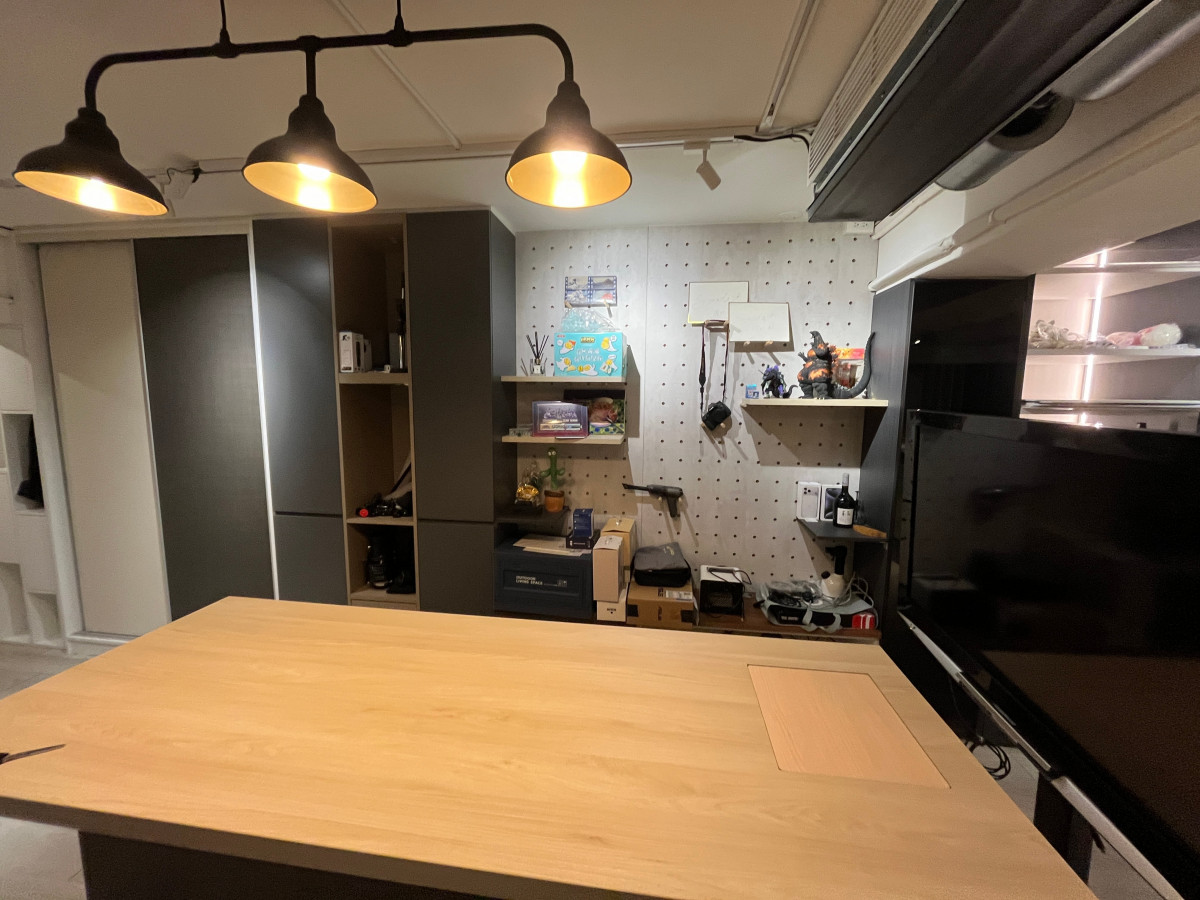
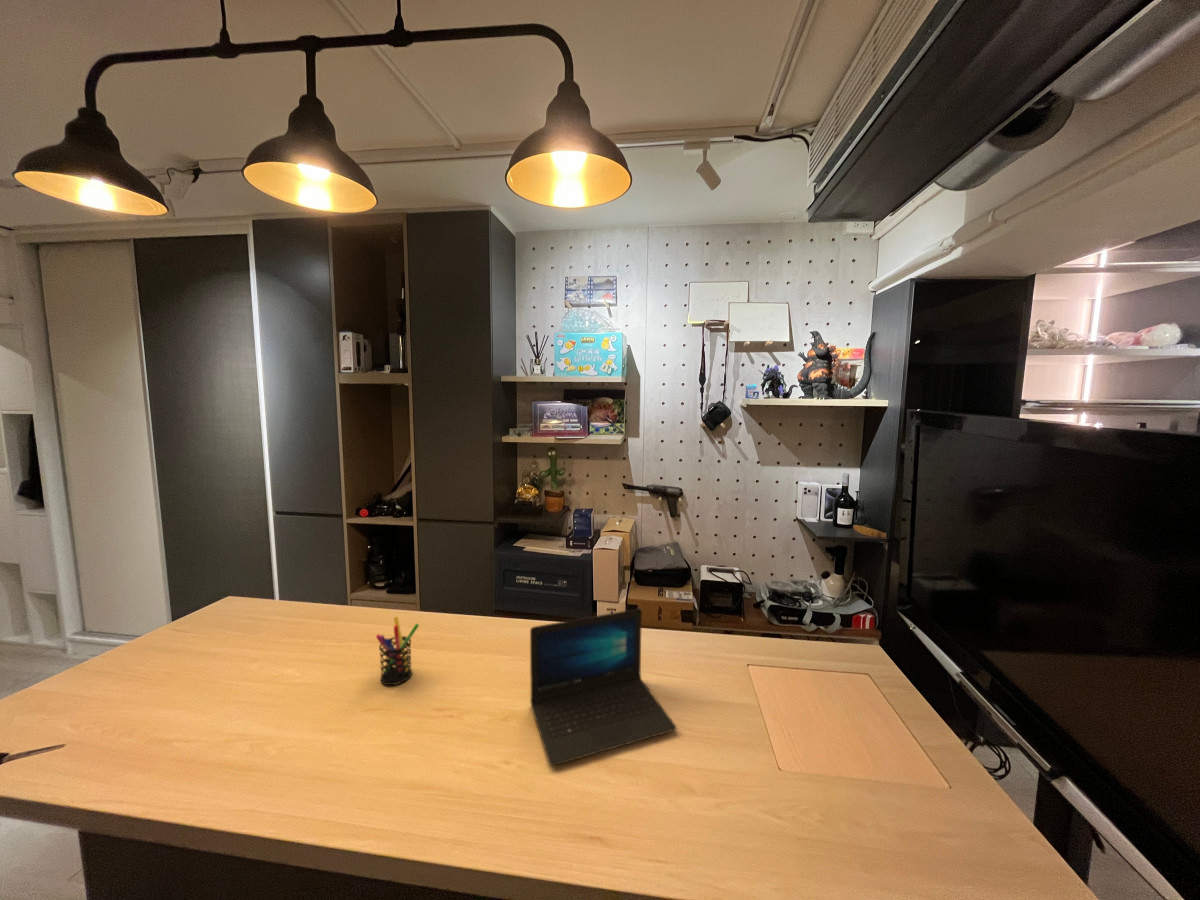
+ laptop (600, 676)
+ pen holder (399, 648)
